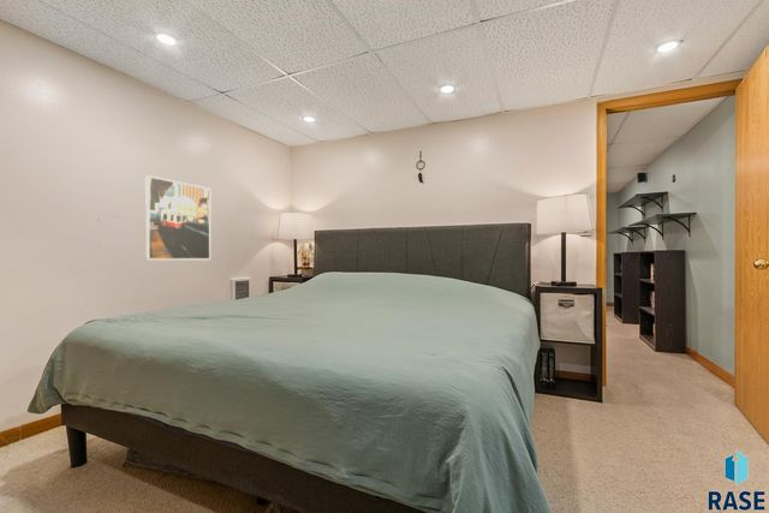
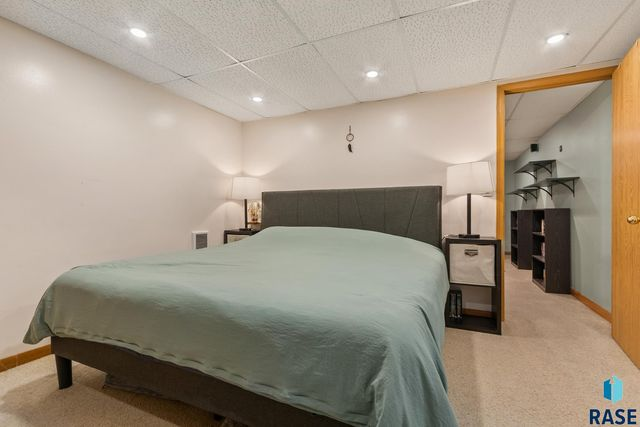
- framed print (180, 221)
